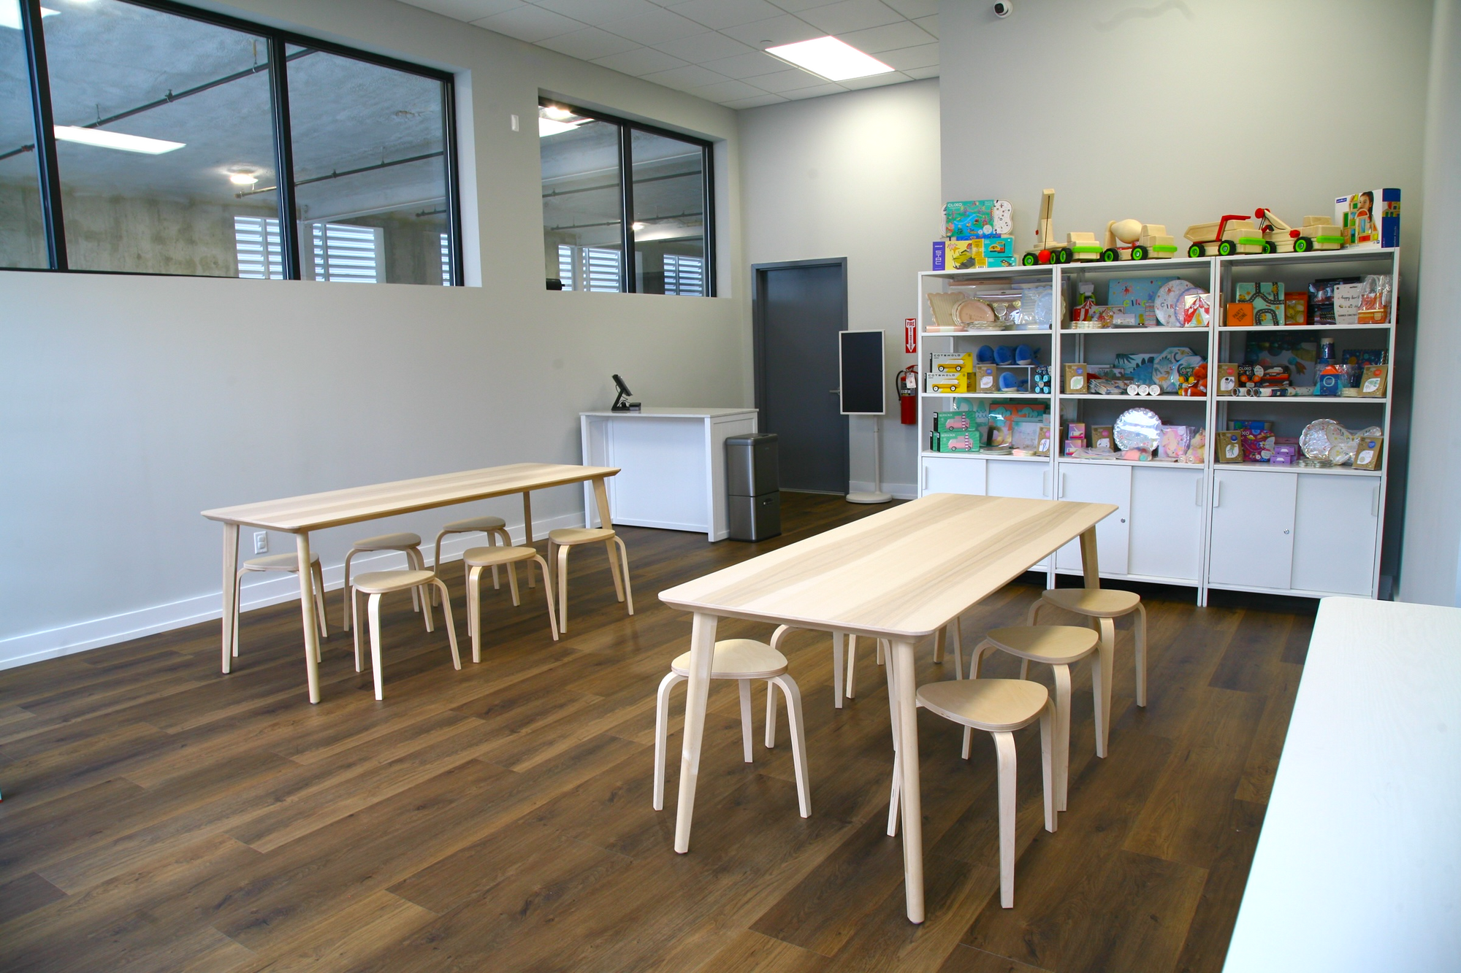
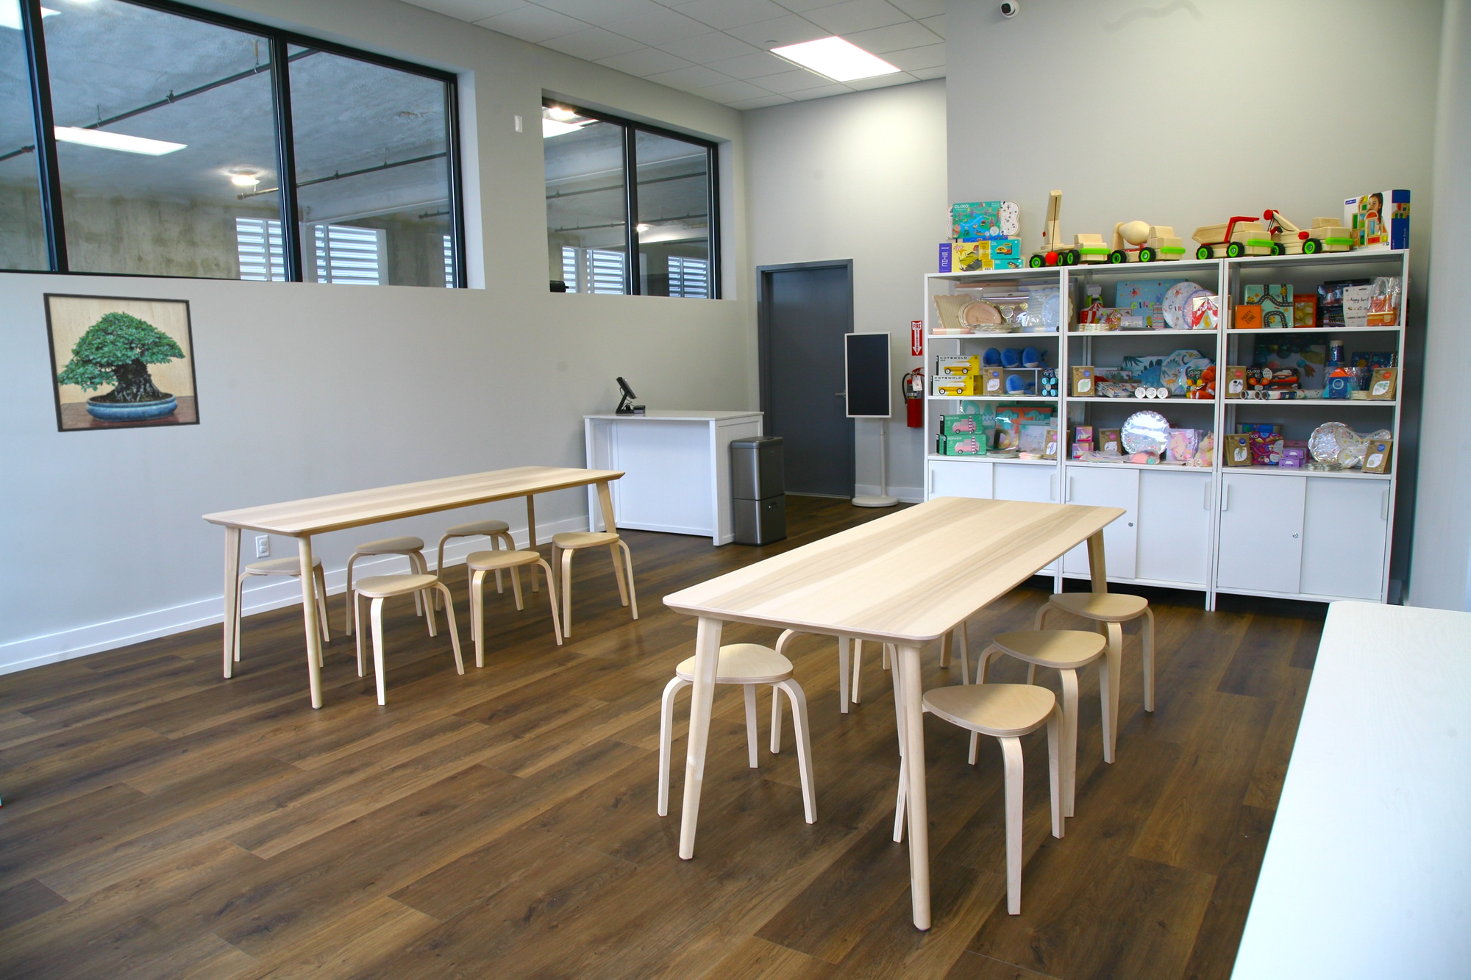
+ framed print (127, 362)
